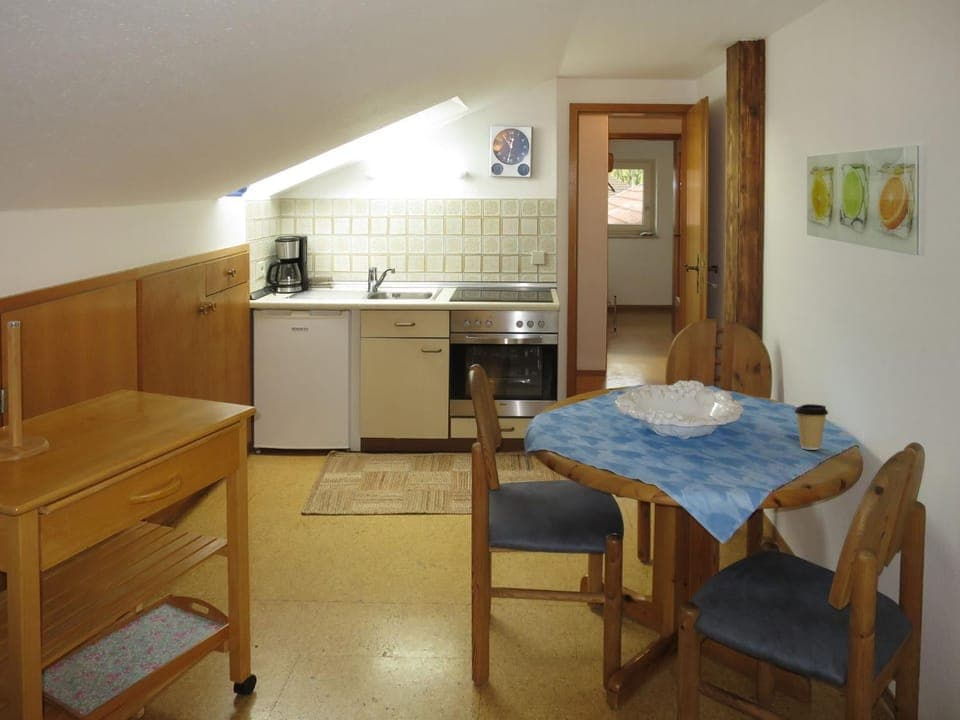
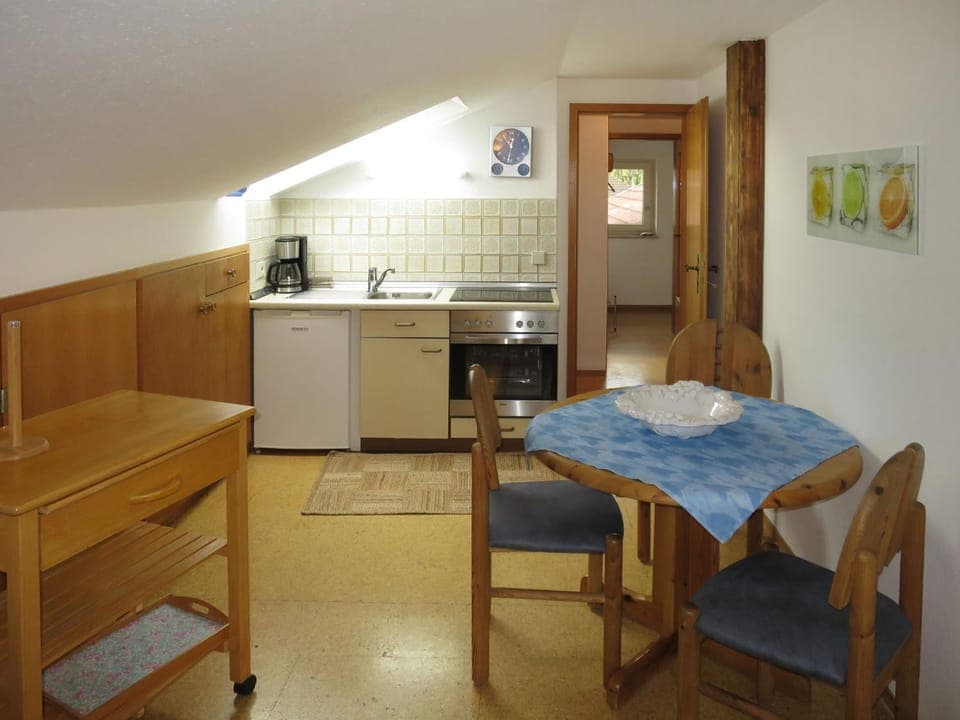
- coffee cup (811, 427)
